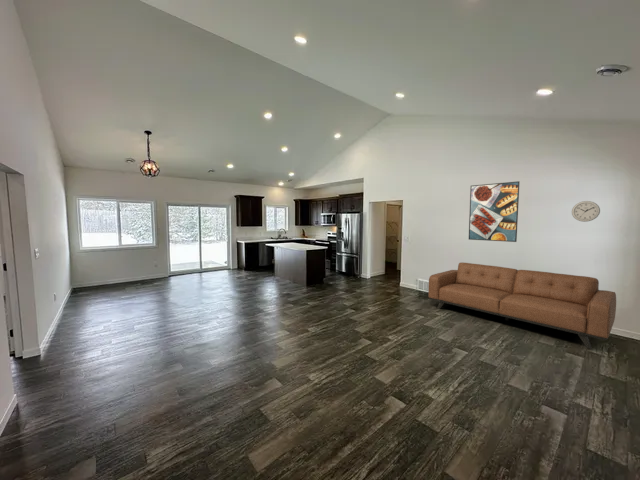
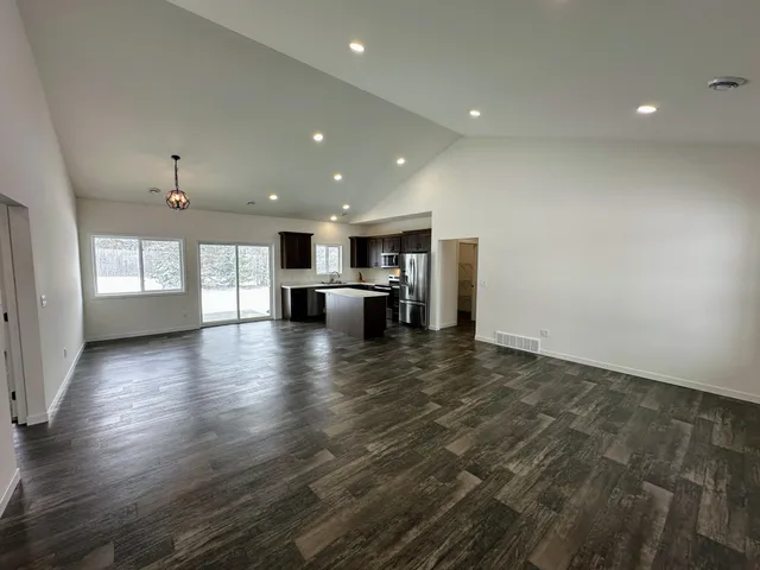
- wall clock (585, 211)
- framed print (492, 212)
- sofa (509, 295)
